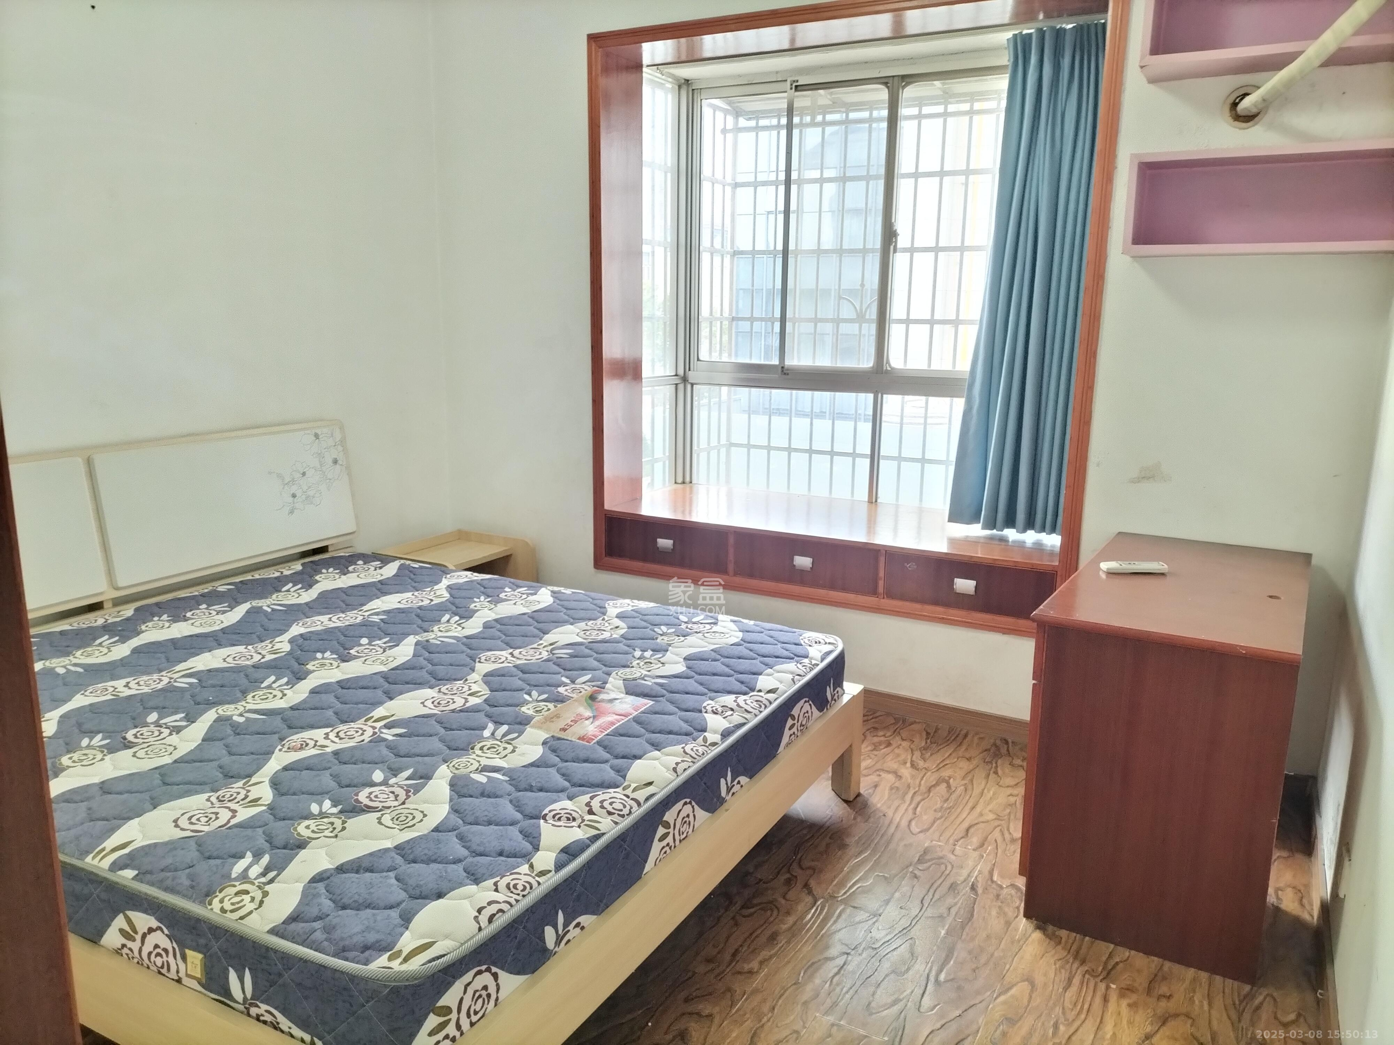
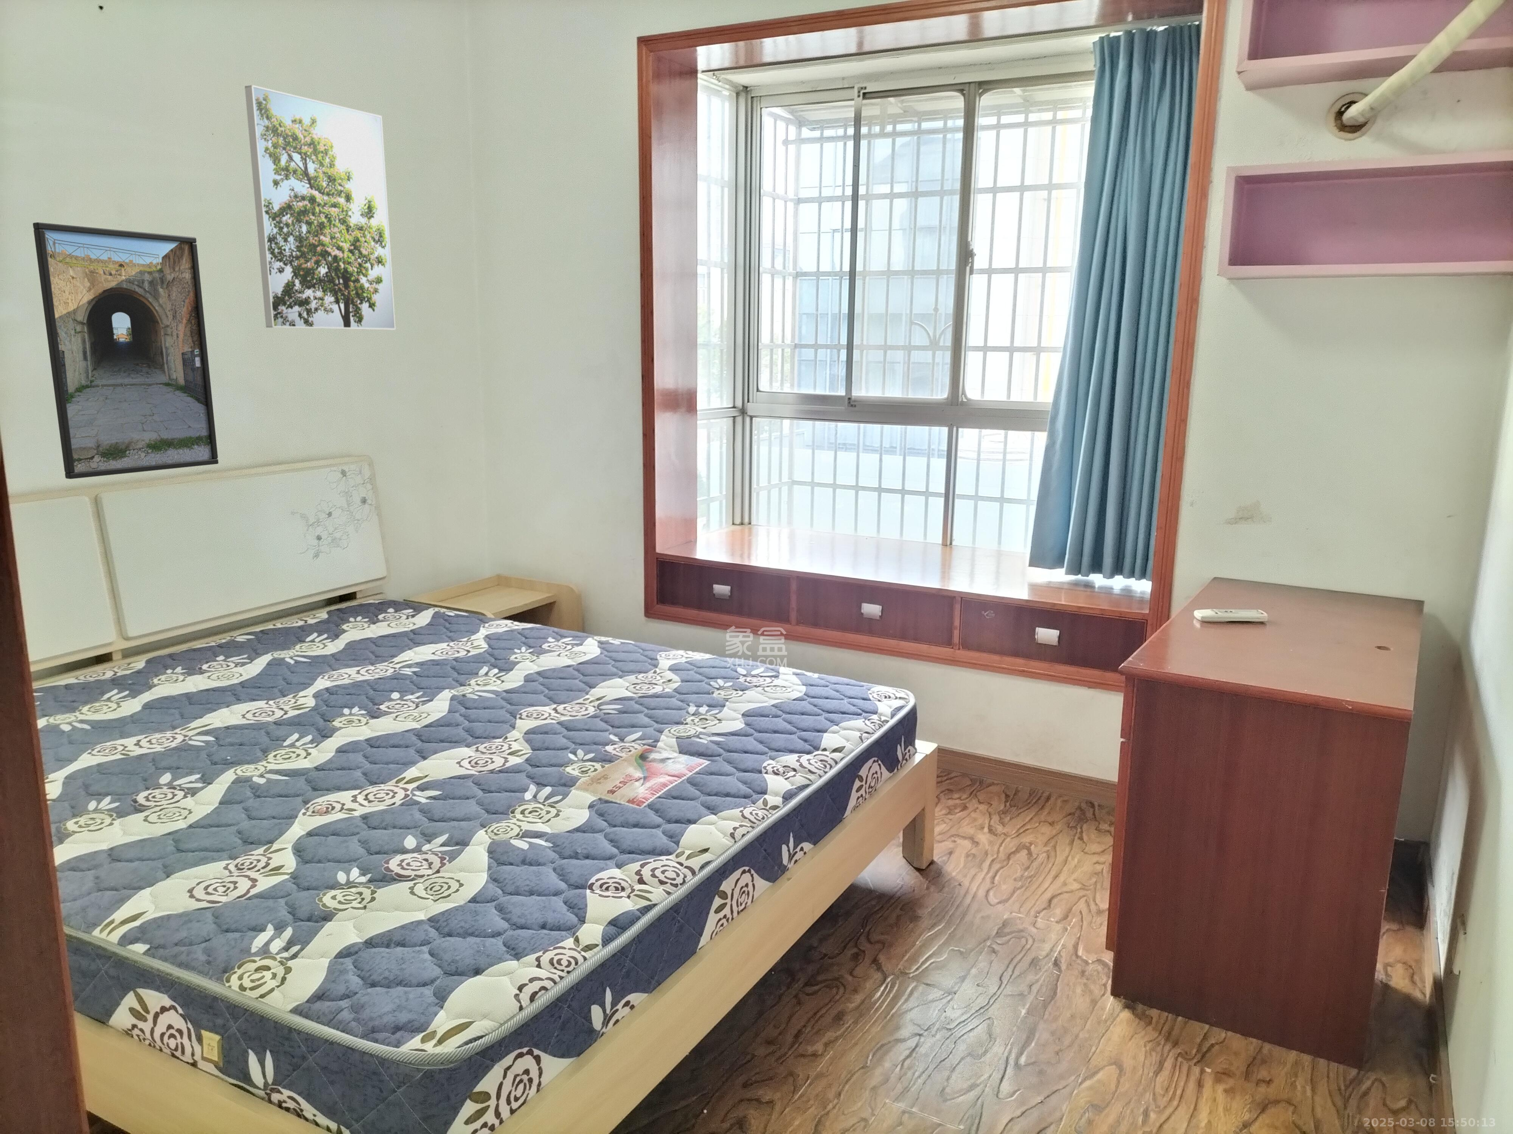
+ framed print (133, 353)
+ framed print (326, 217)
